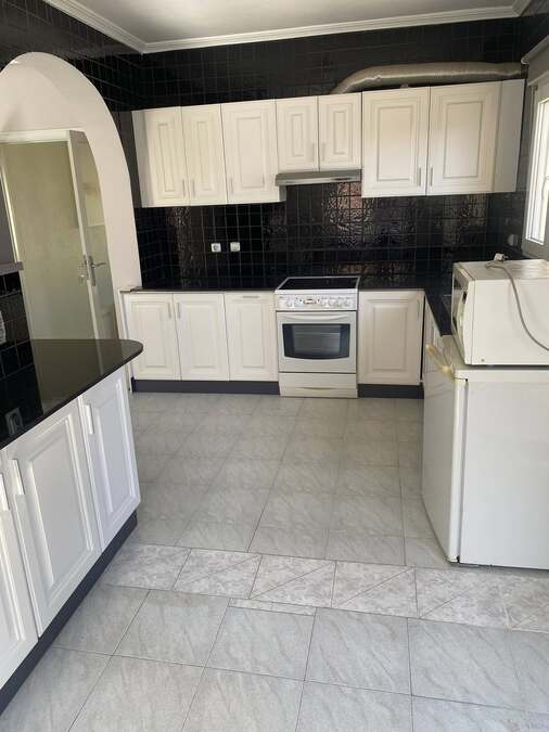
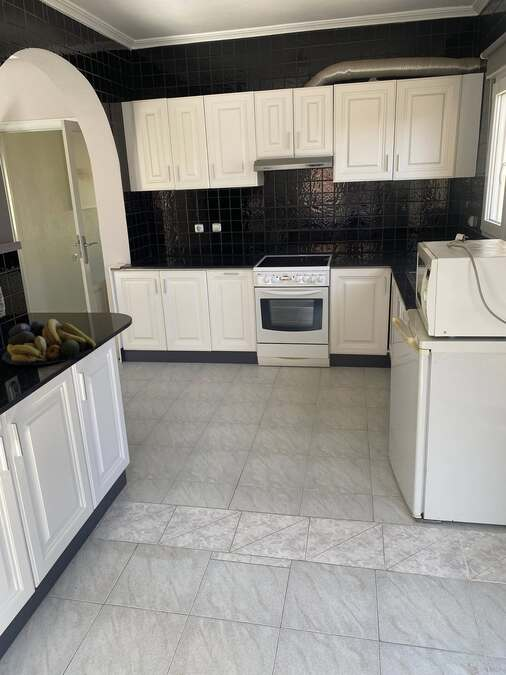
+ fruit bowl (47, 337)
